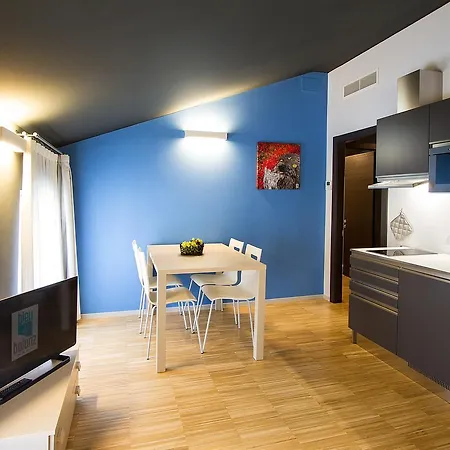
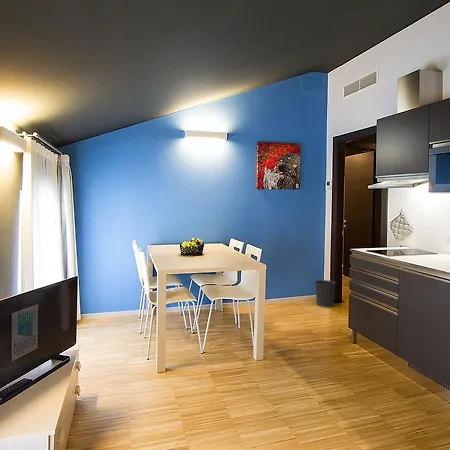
+ wastebasket (324, 293)
